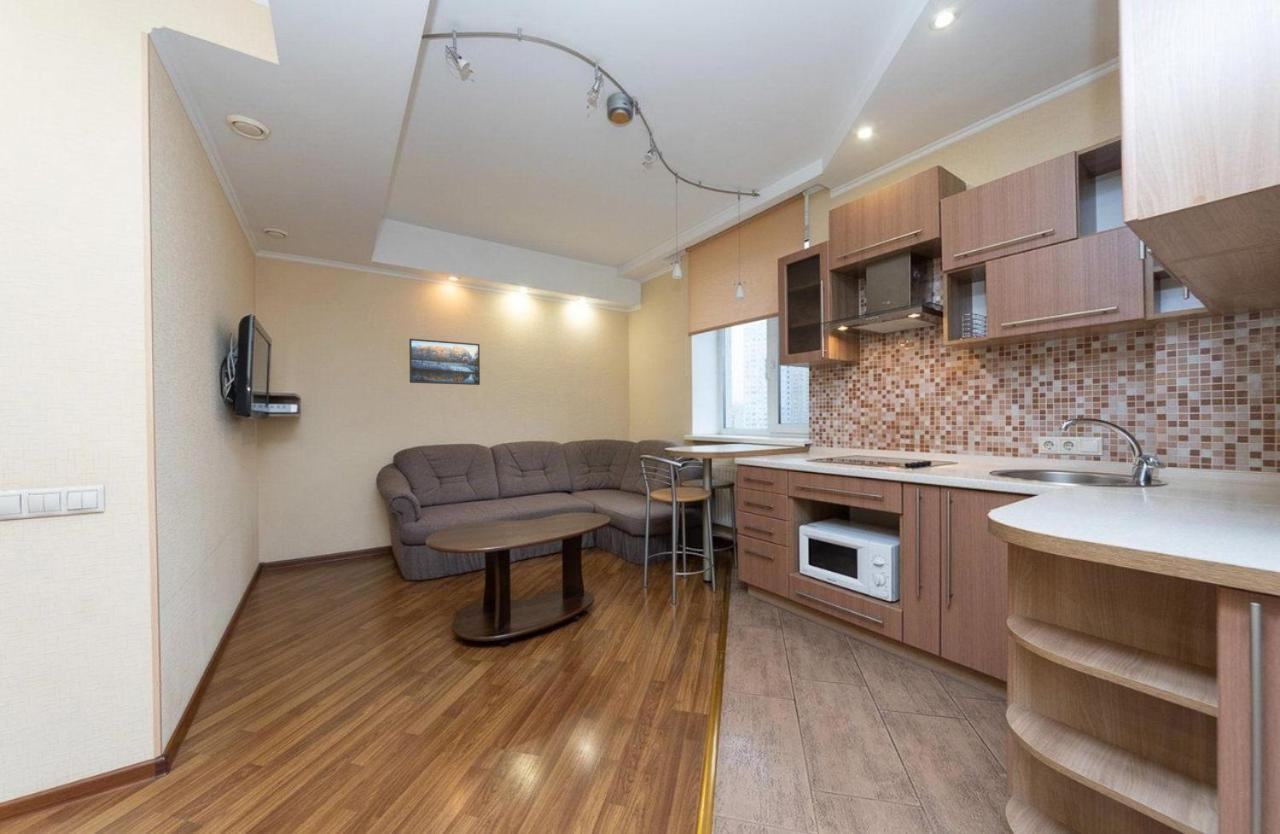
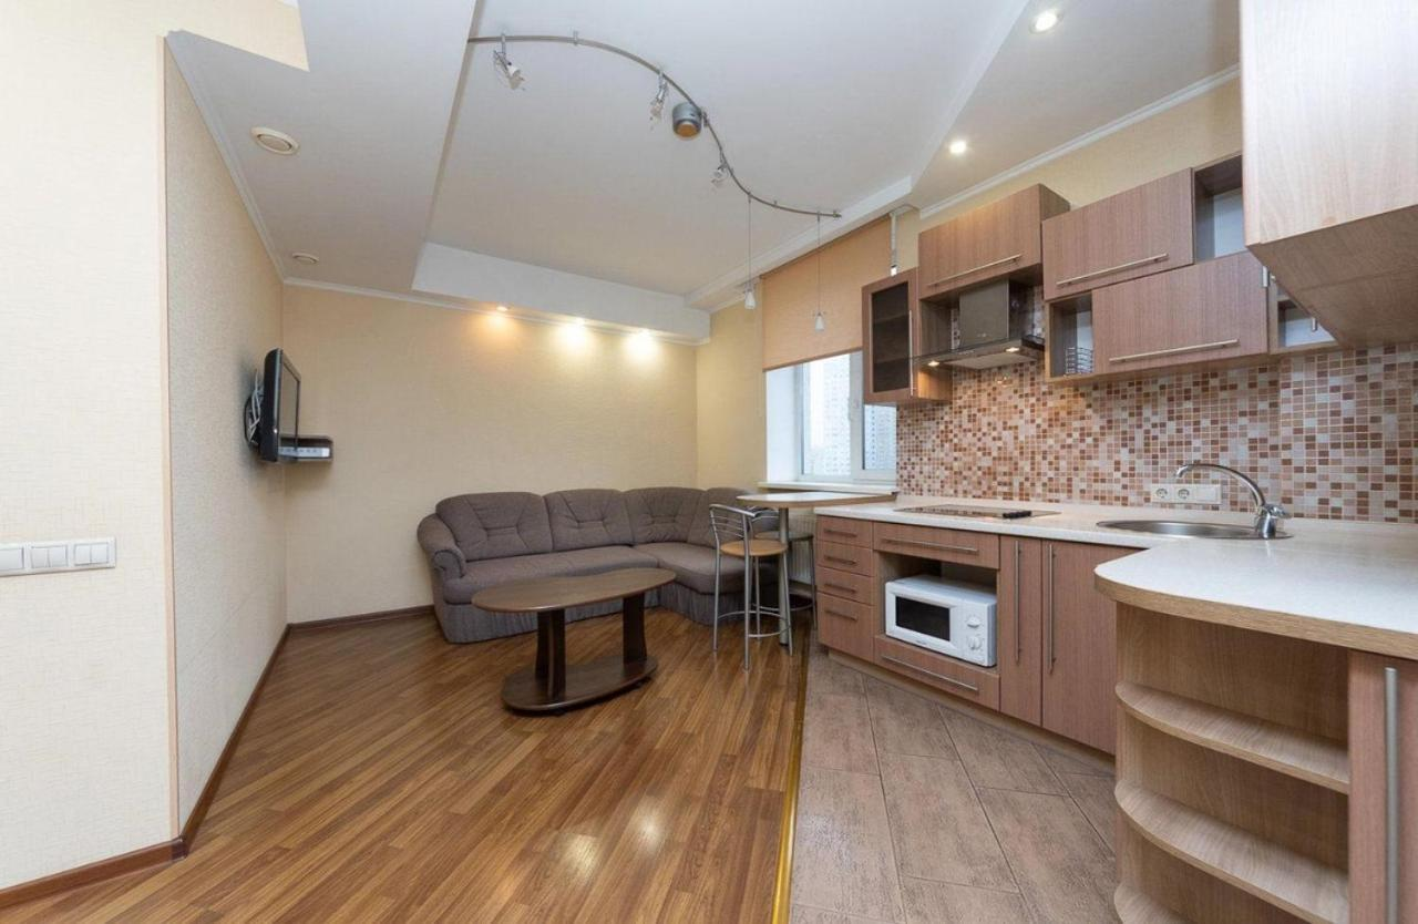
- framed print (445, 362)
